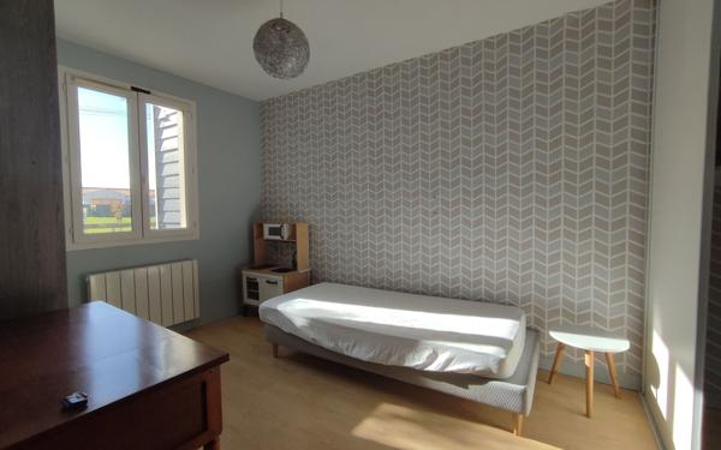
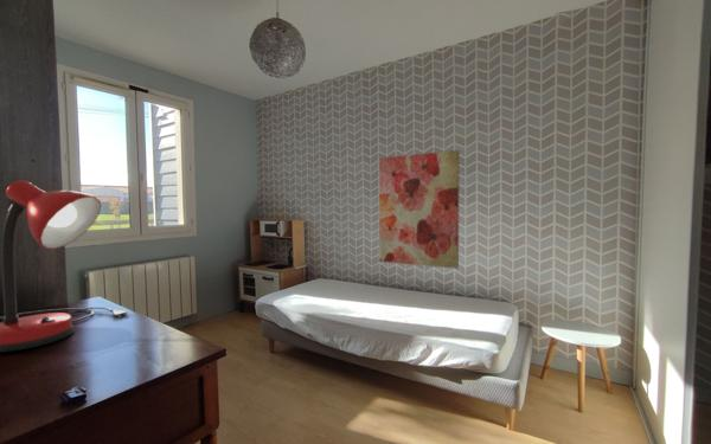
+ desk lamp (57, 247)
+ wall art (416, 210)
